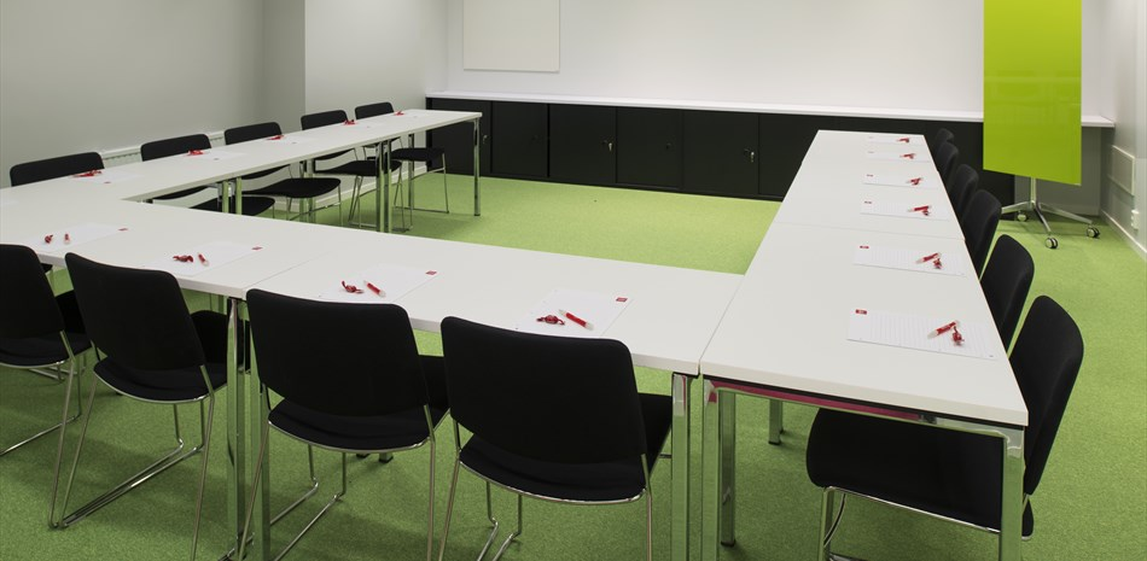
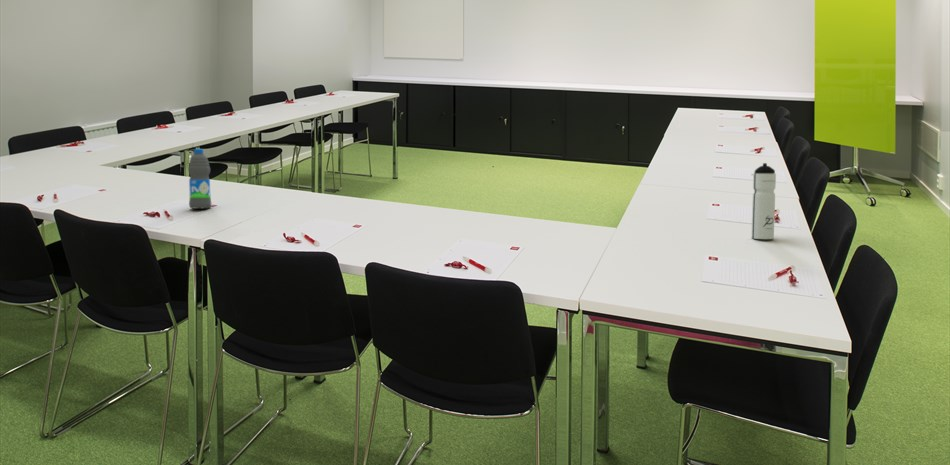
+ water bottle (763, 200)
+ water bottle (199, 178)
